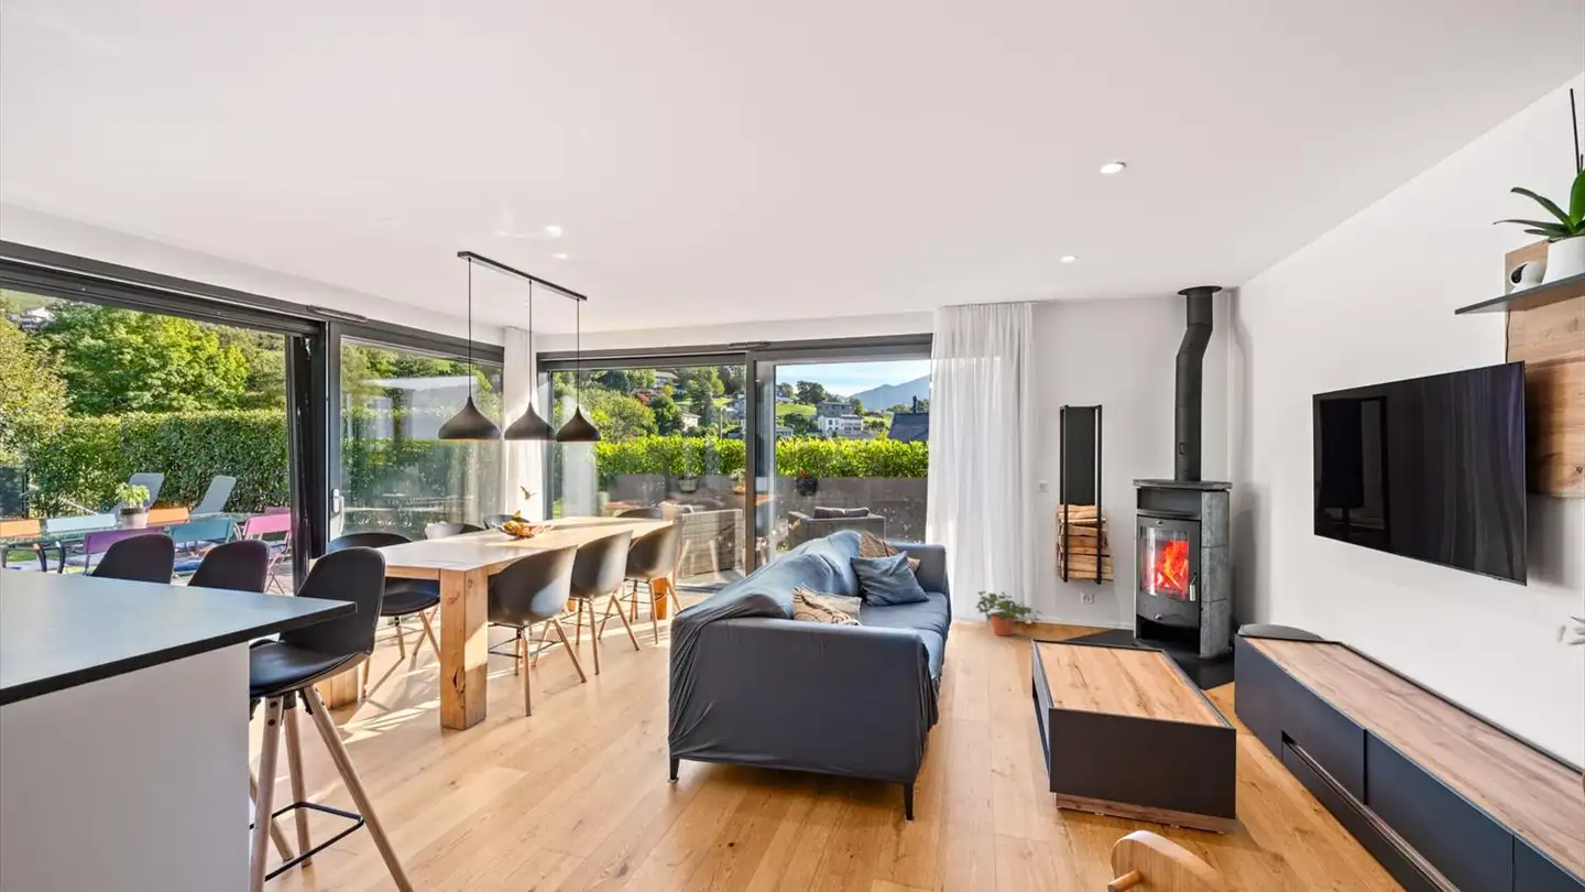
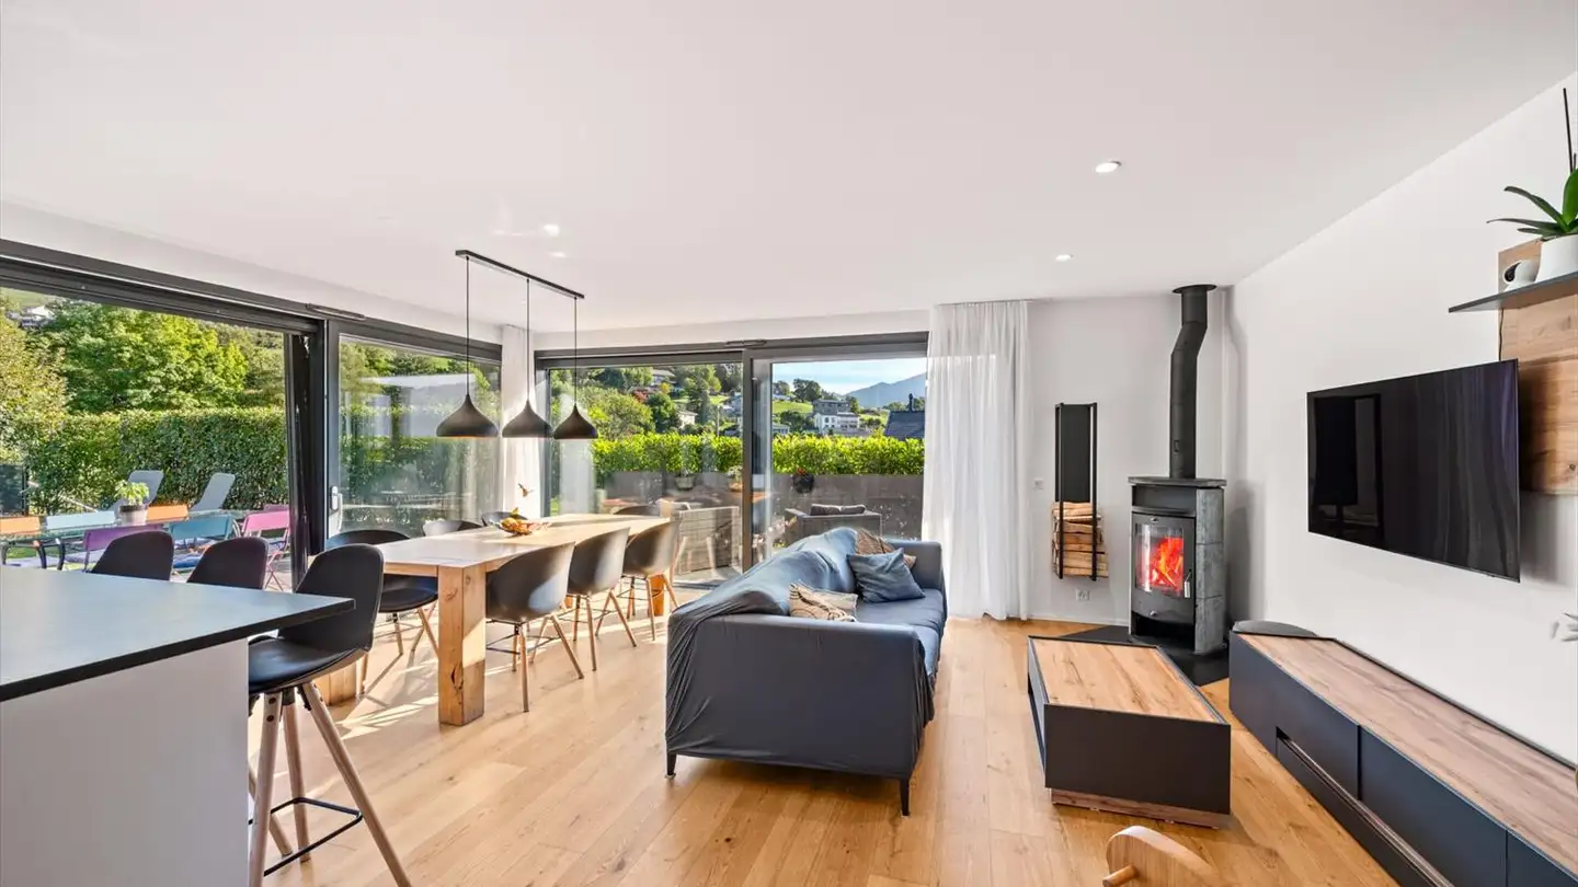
- potted plant (1007, 614)
